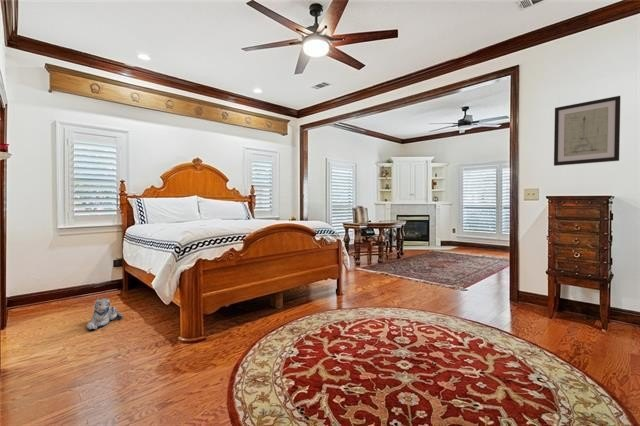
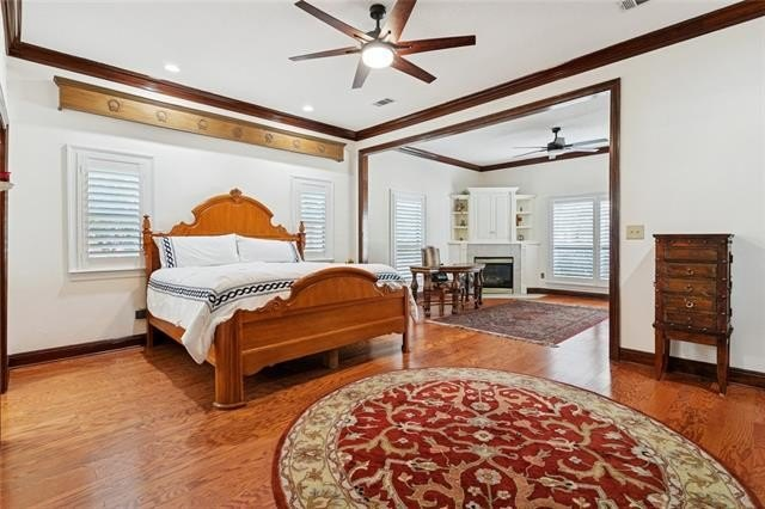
- plush toy (105, 309)
- wall art (585, 132)
